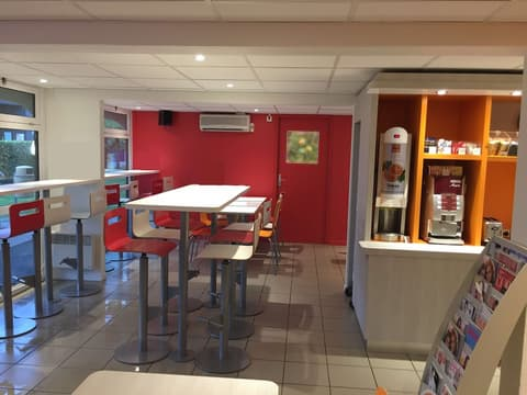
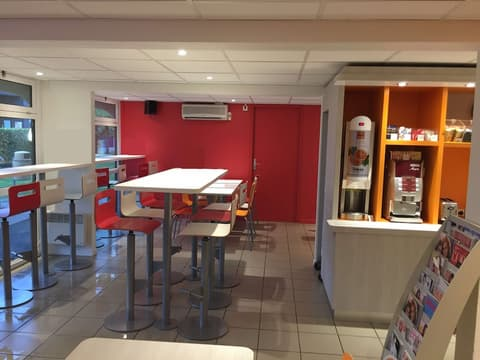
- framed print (302, 147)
